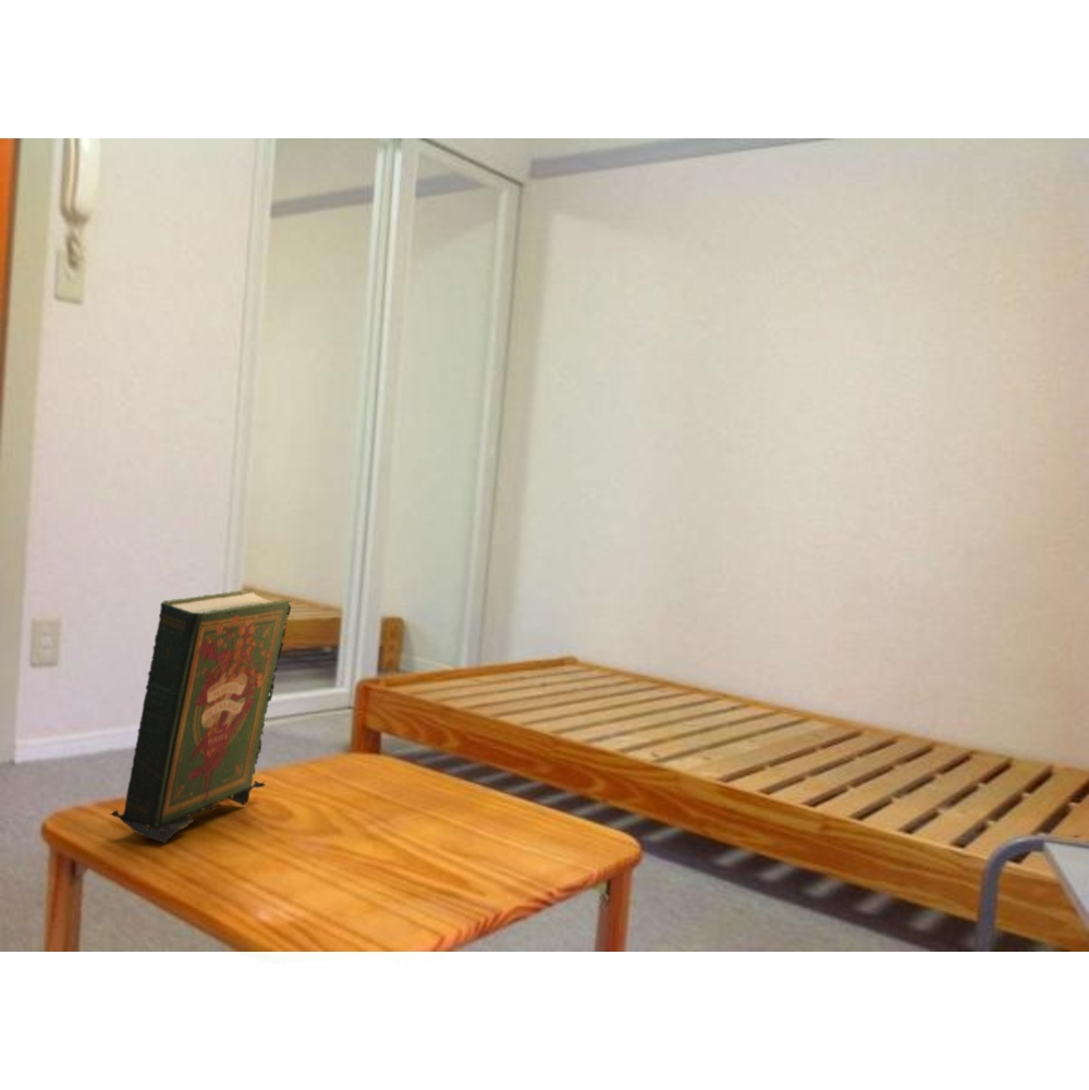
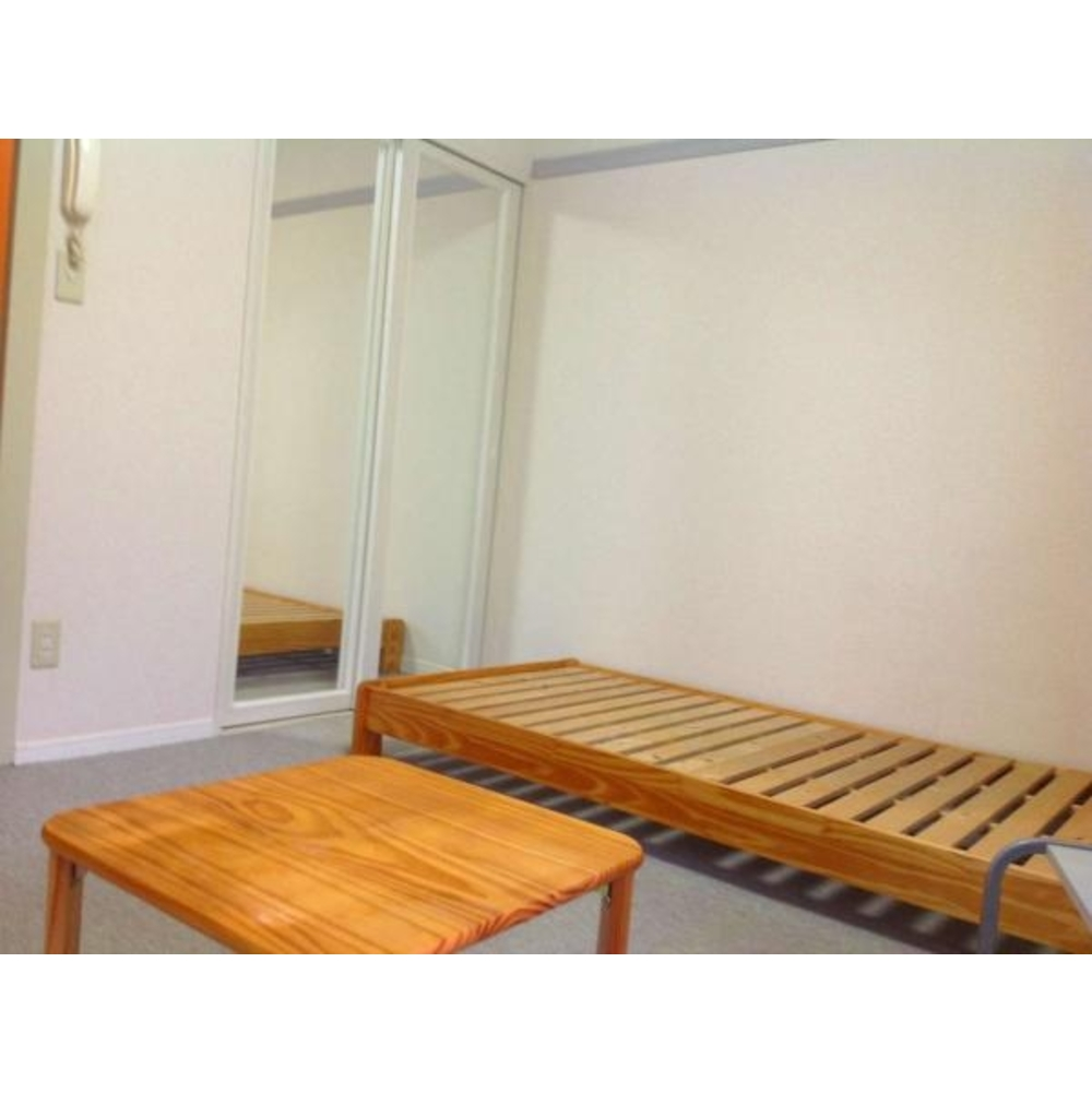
- book (204, 708)
